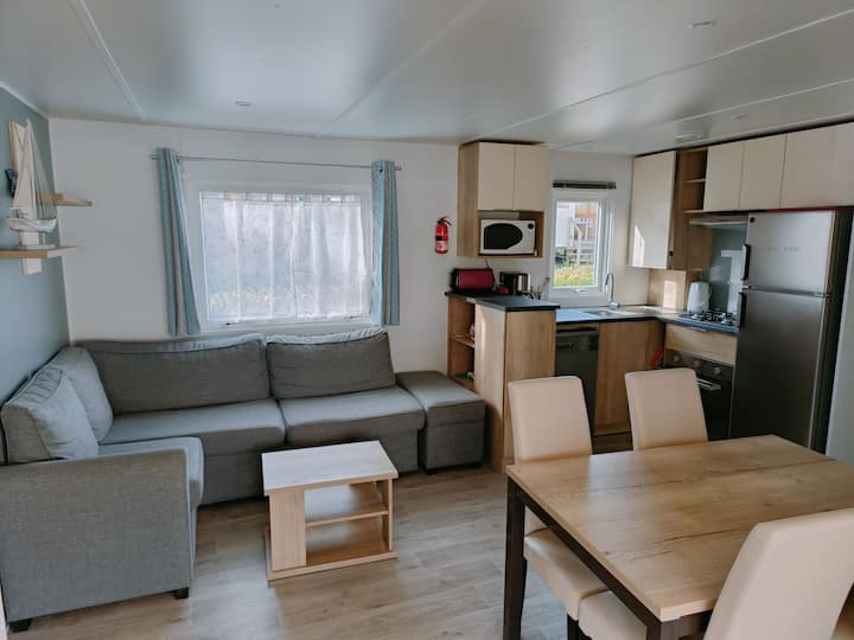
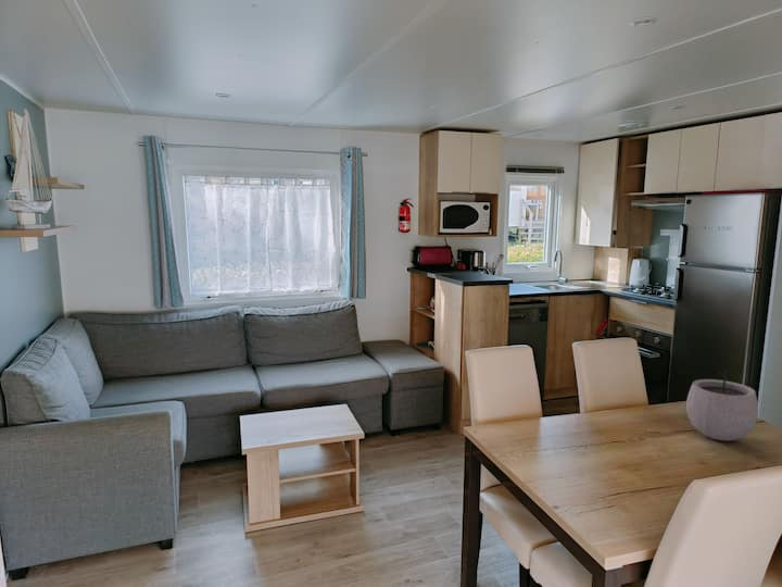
+ plant pot (721, 401)
